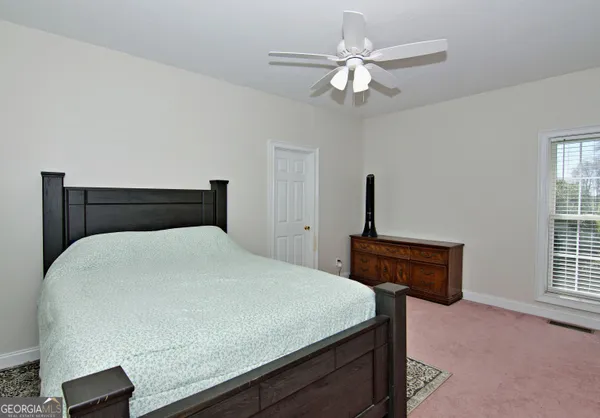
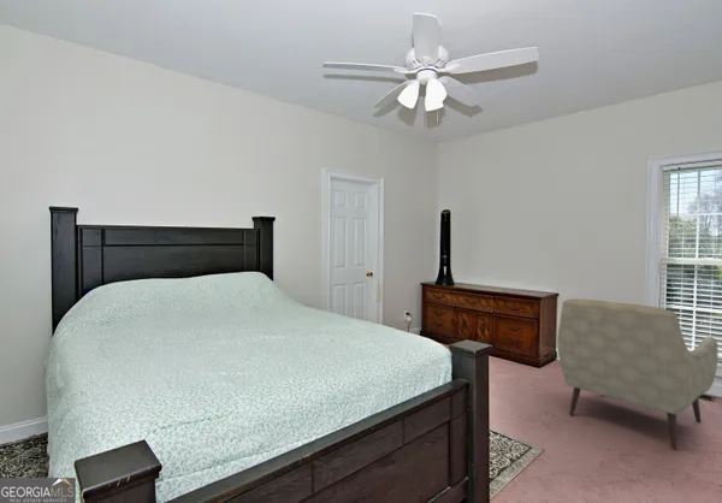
+ chair (632, 359)
